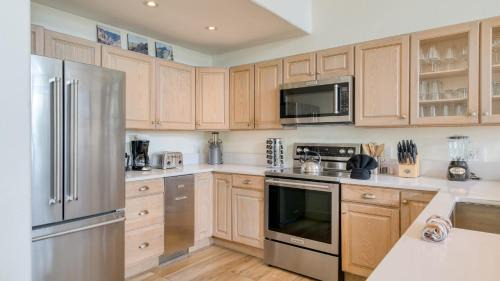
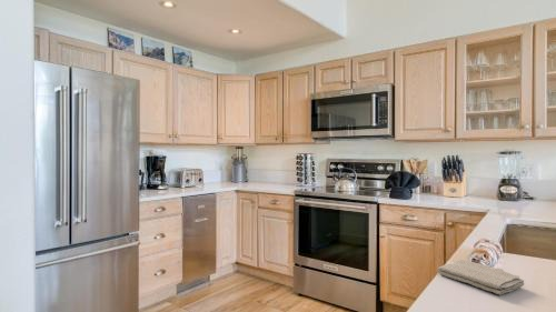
+ washcloth (478, 274)
